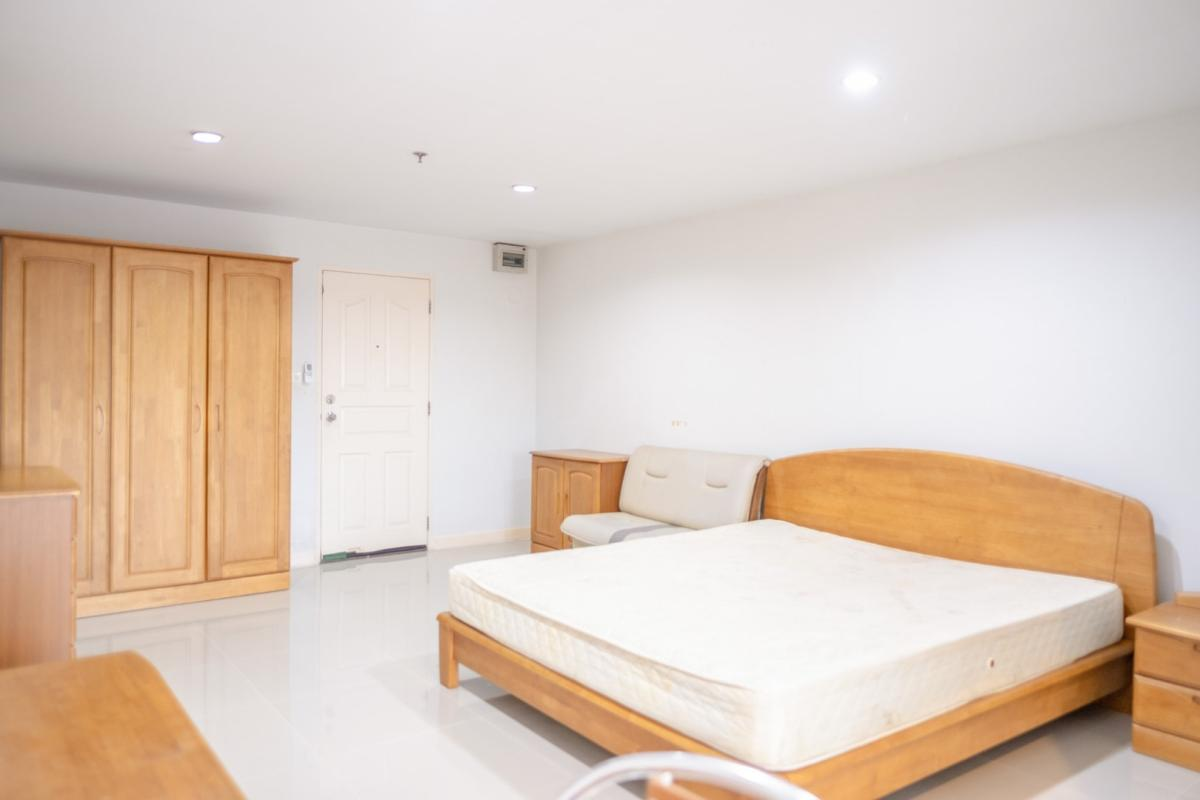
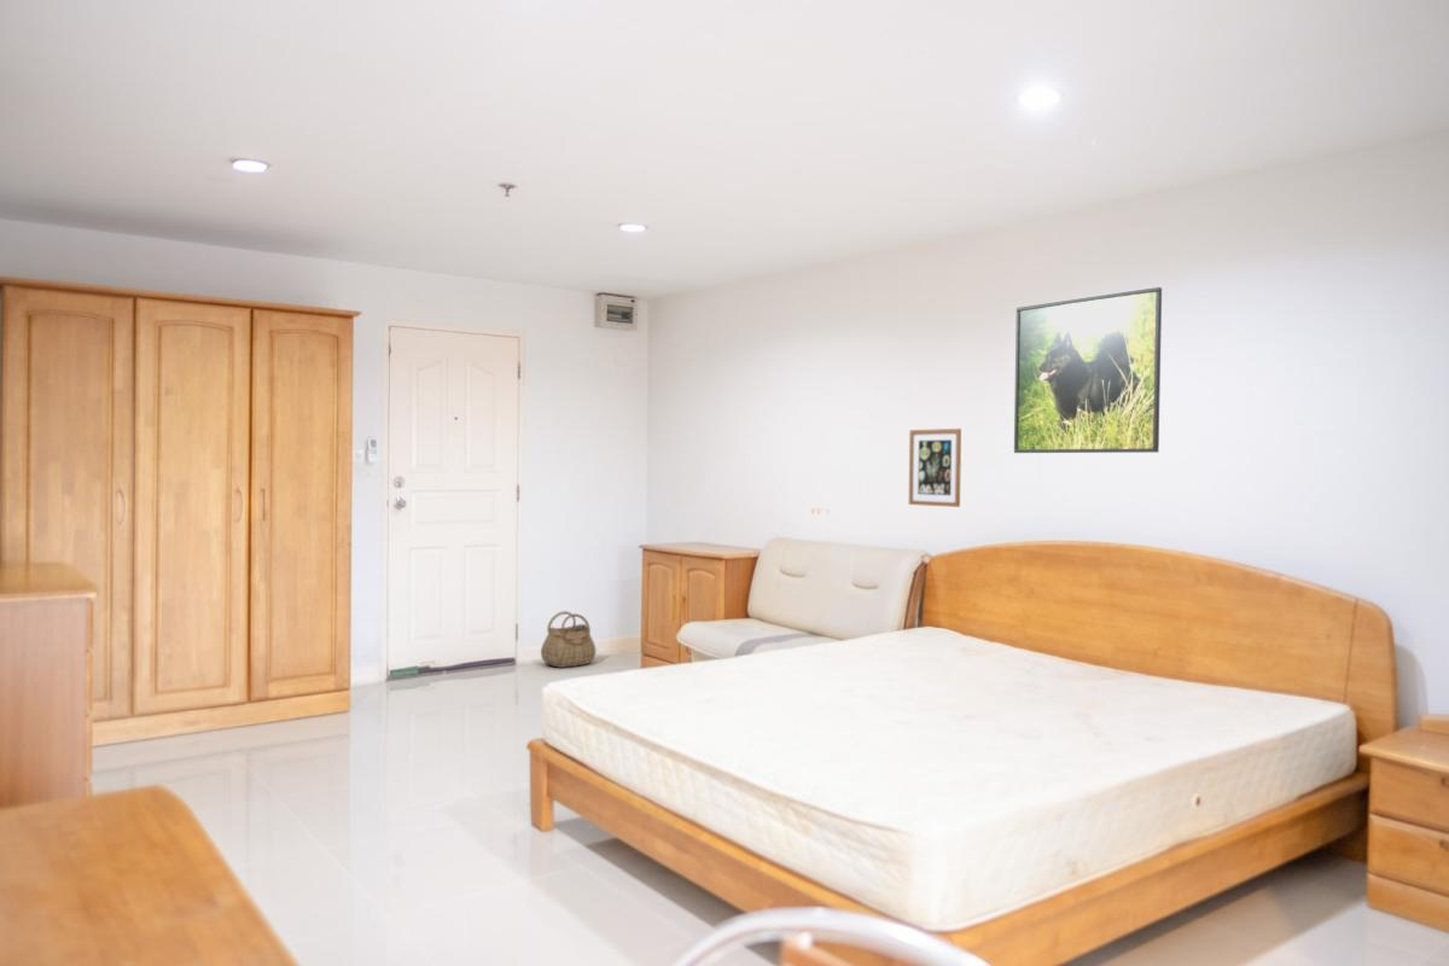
+ wall art (933, 467)
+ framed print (1083, 376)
+ basket (568, 638)
